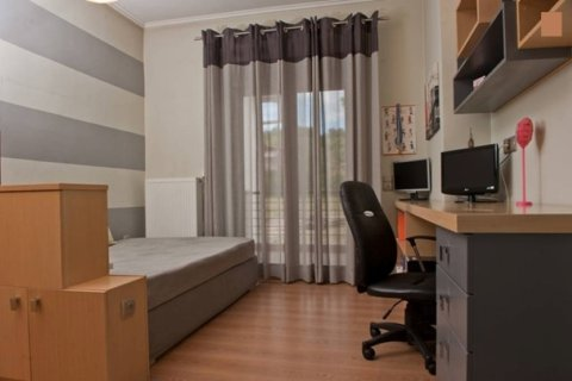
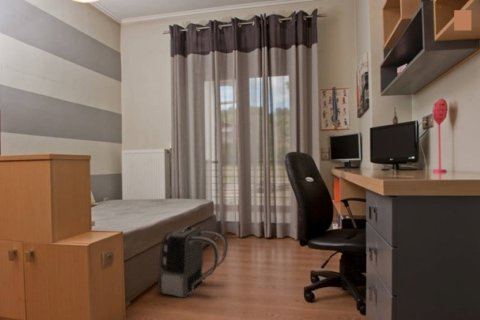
+ backpack (192, 258)
